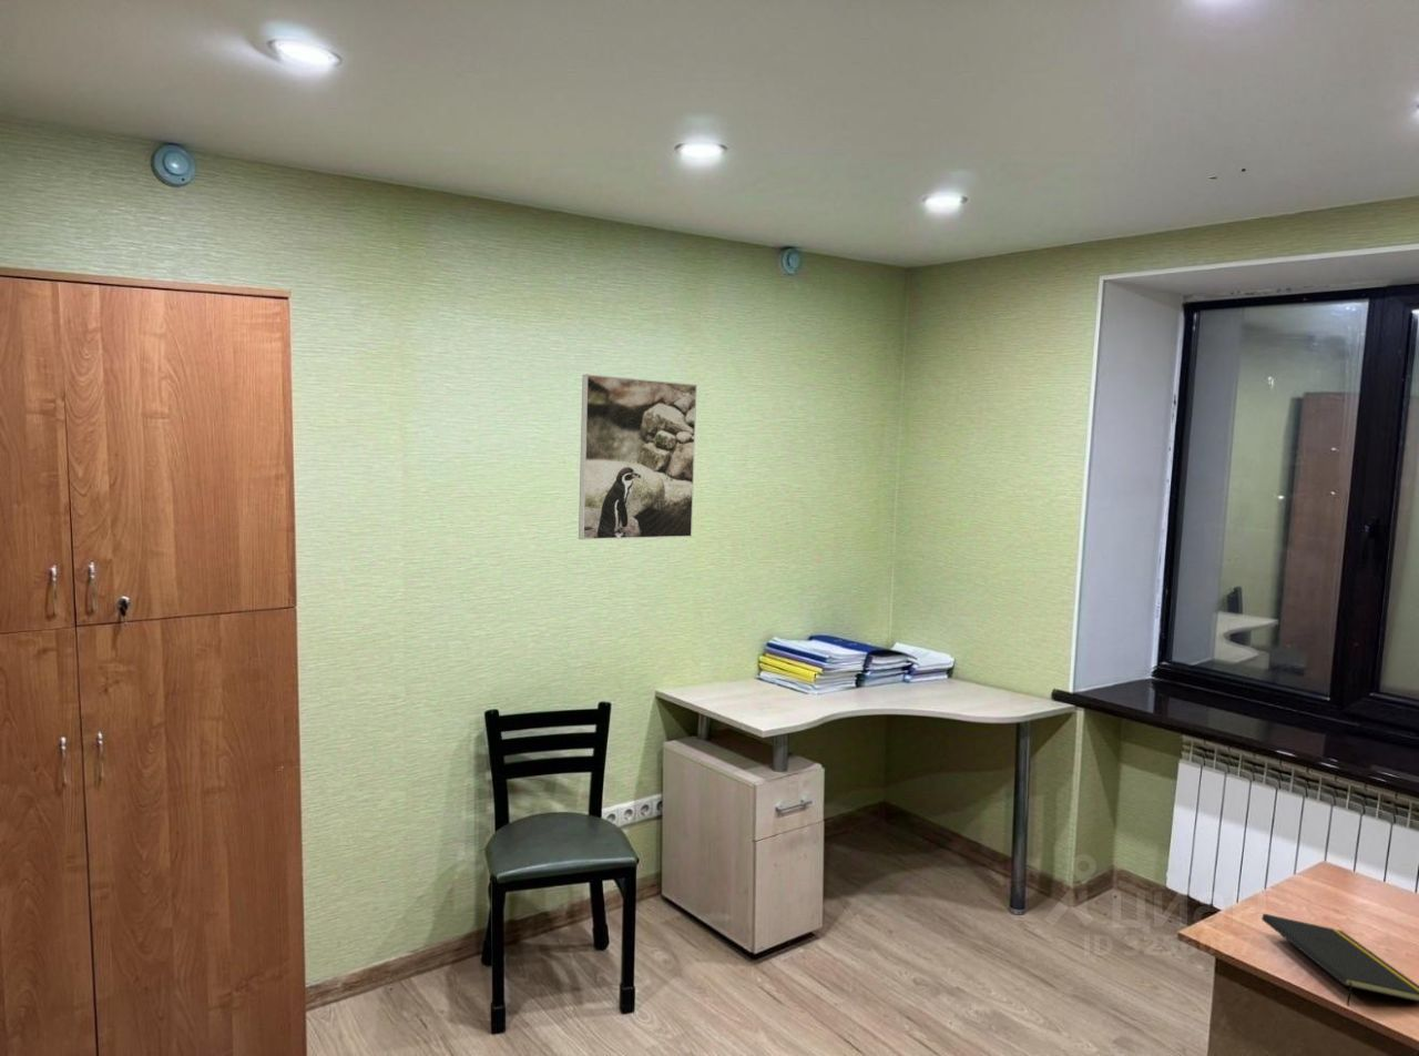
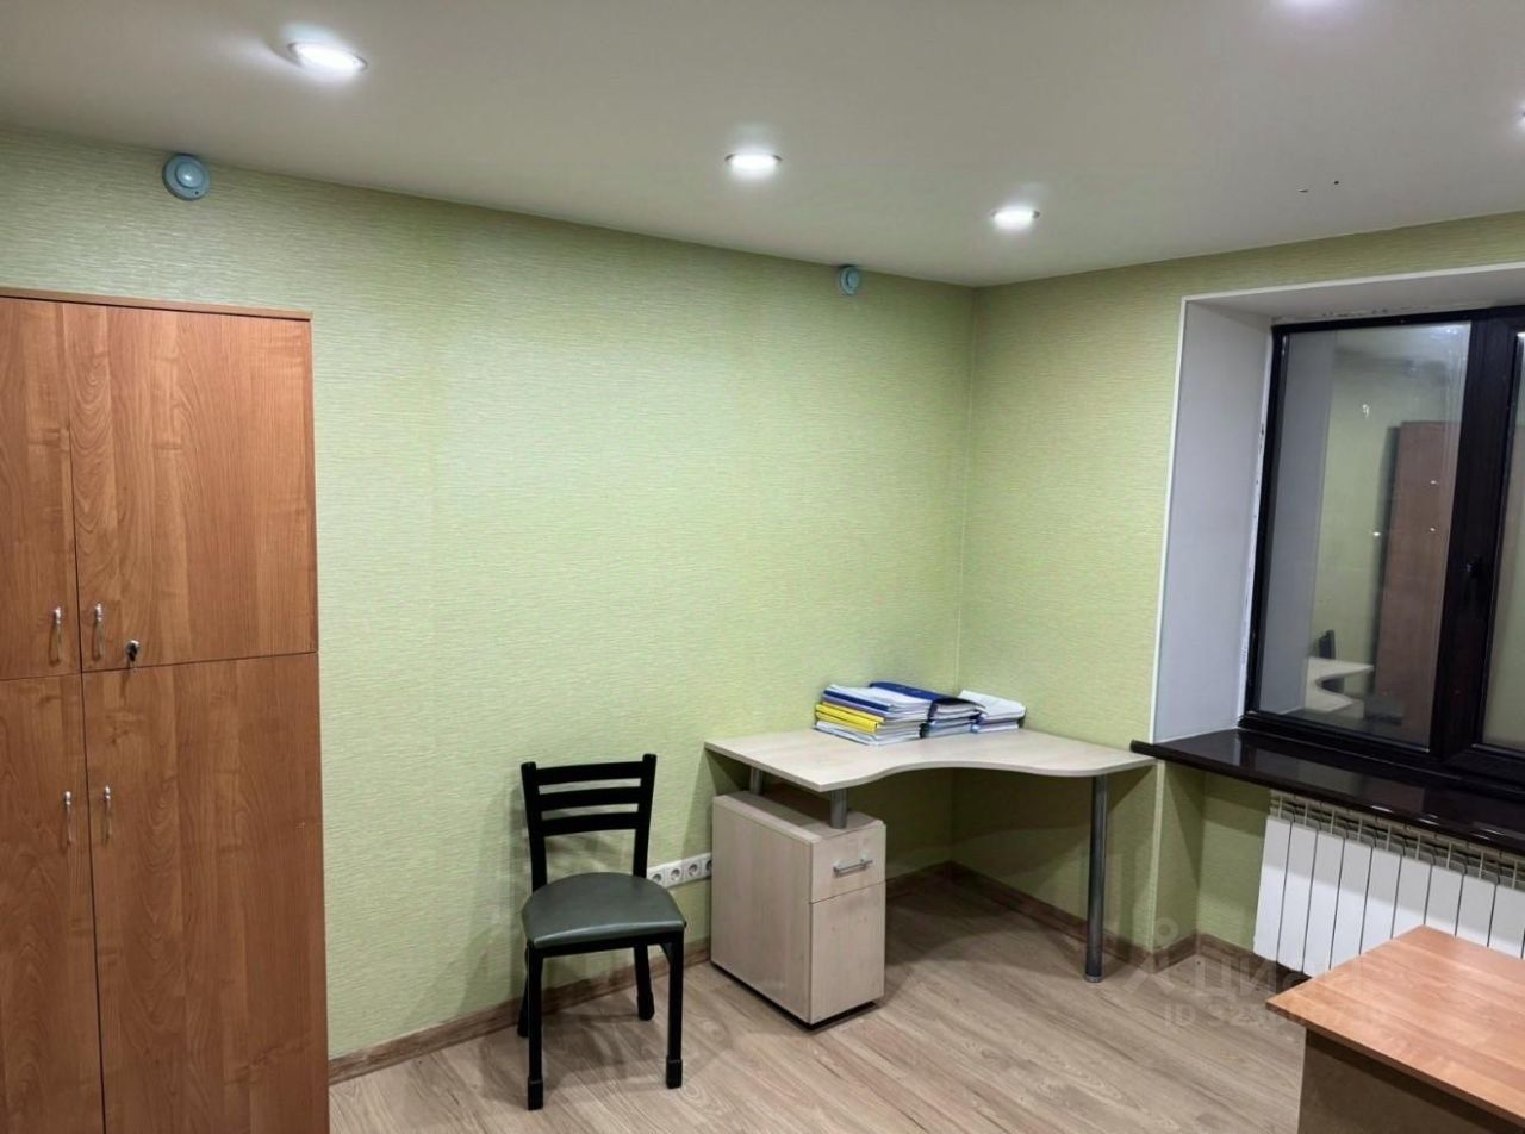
- notepad (1343, 956)
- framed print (639, 459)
